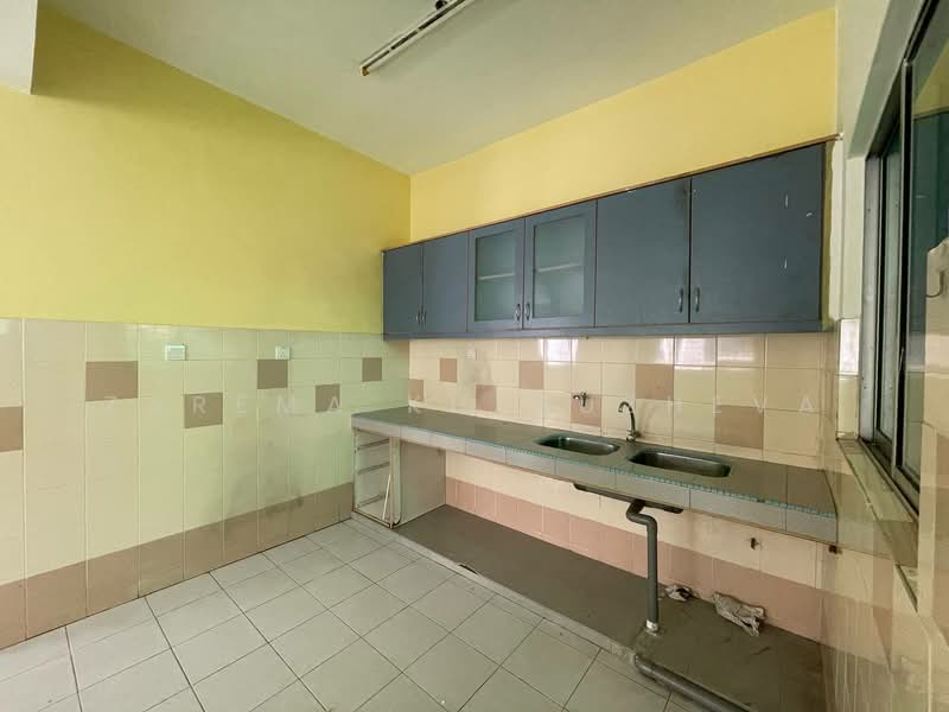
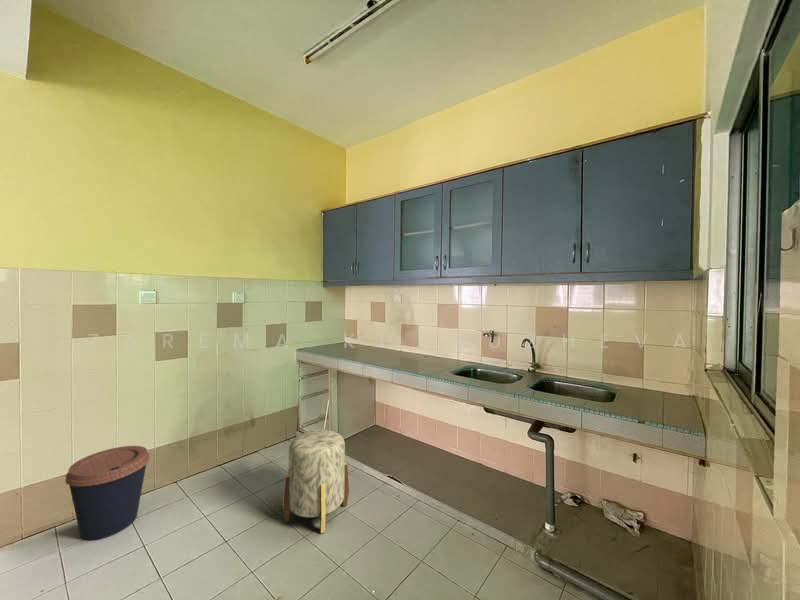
+ coffee cup (110, 491)
+ stool (316, 473)
